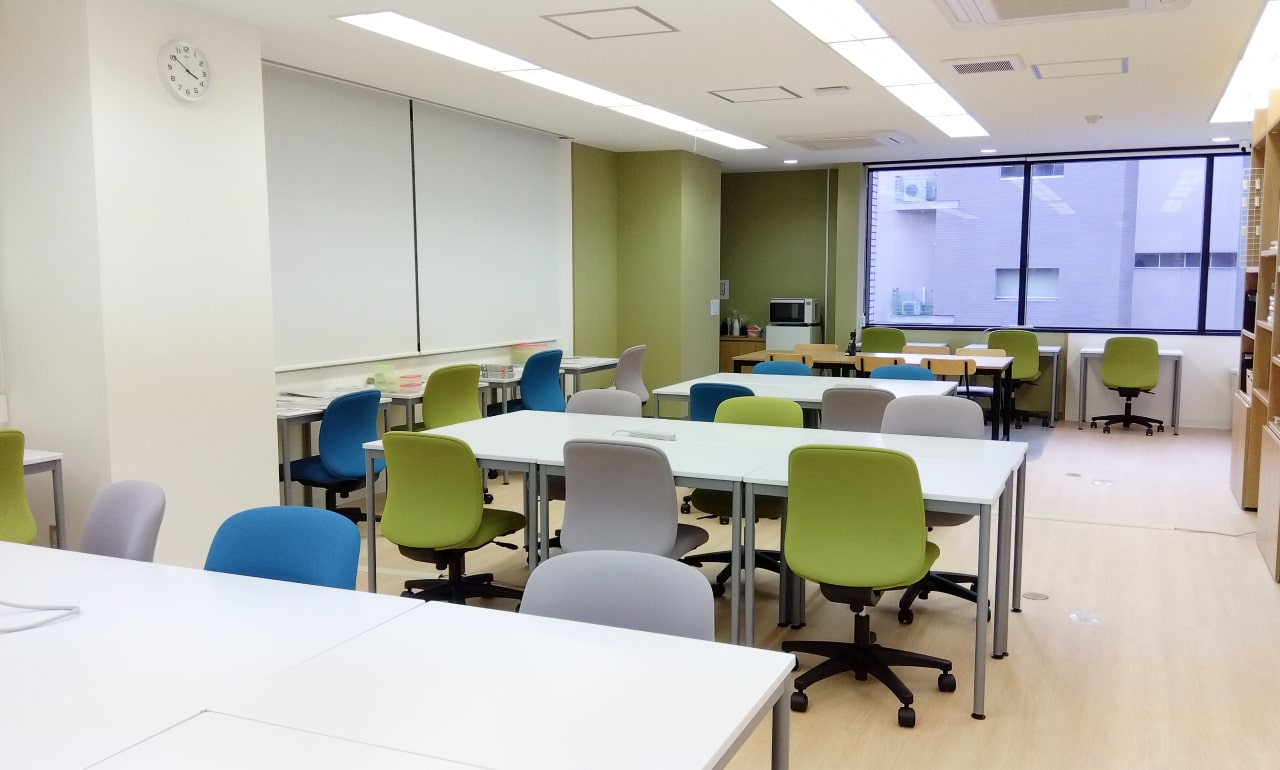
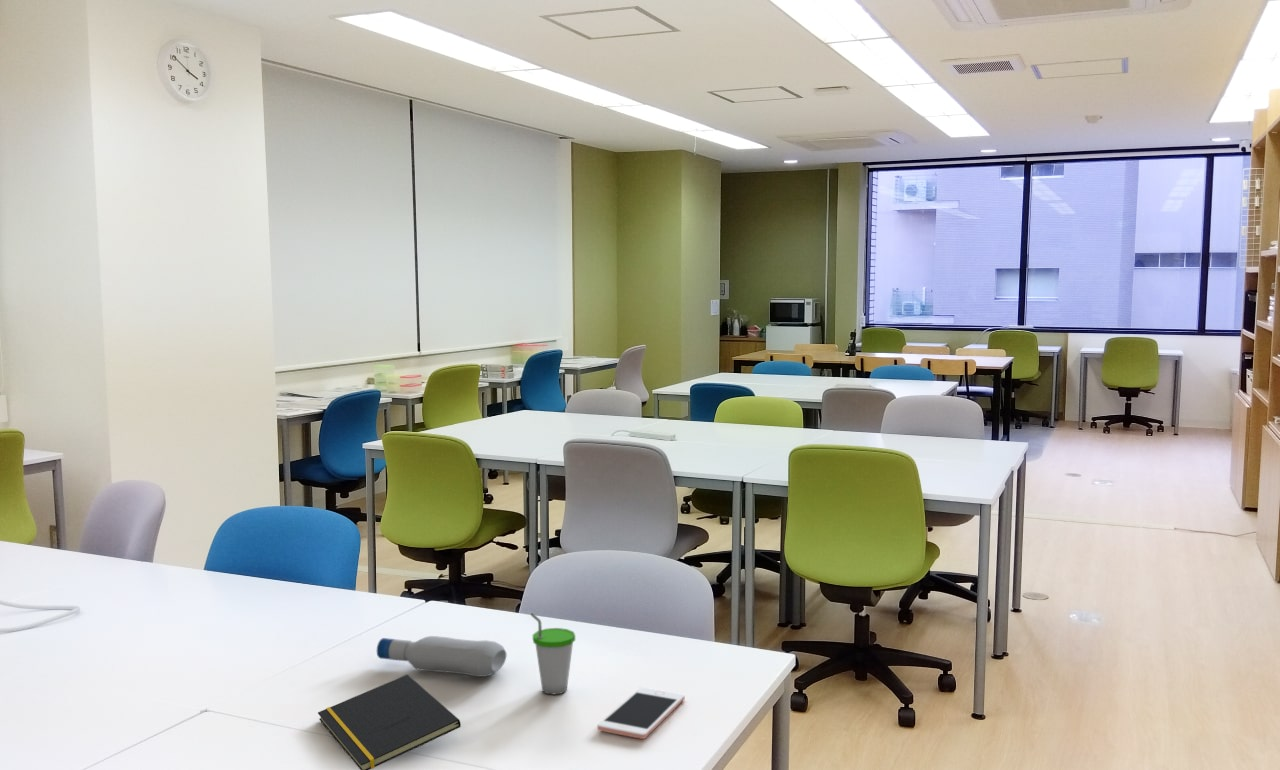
+ bottle (439, 653)
+ cup (554, 649)
+ cell phone (642, 711)
+ notepad (387, 719)
